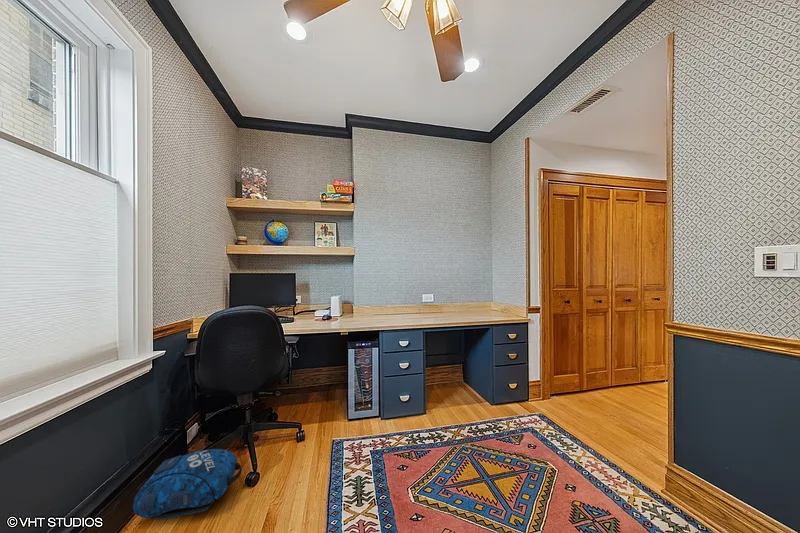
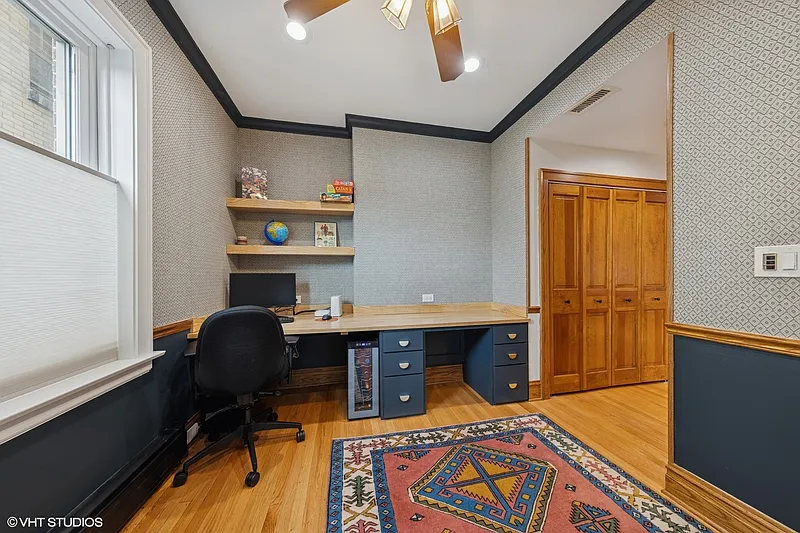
- backpack (194, 479)
